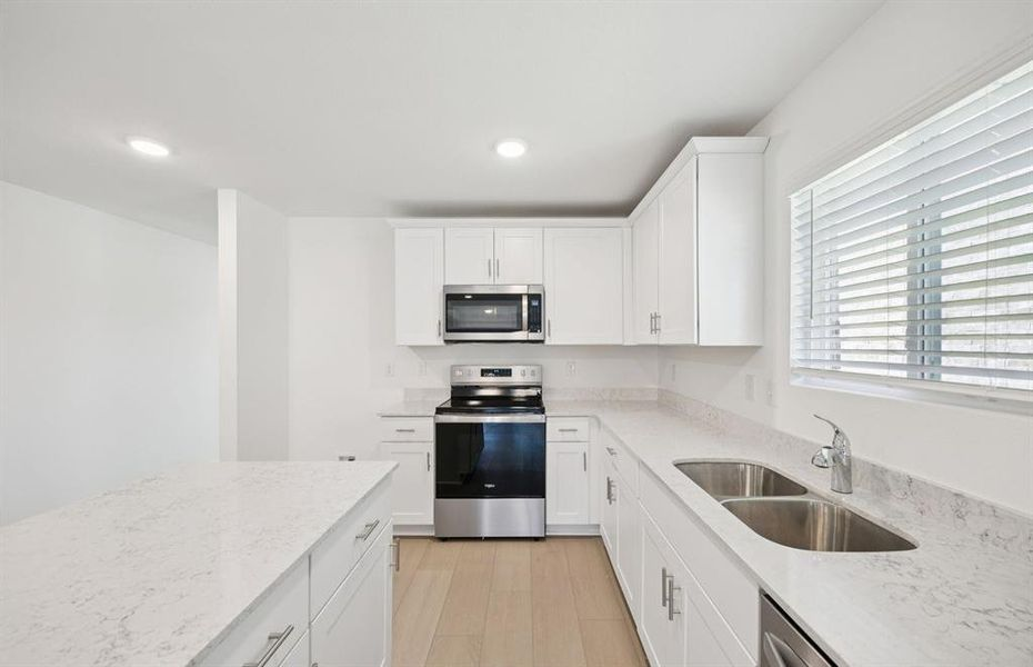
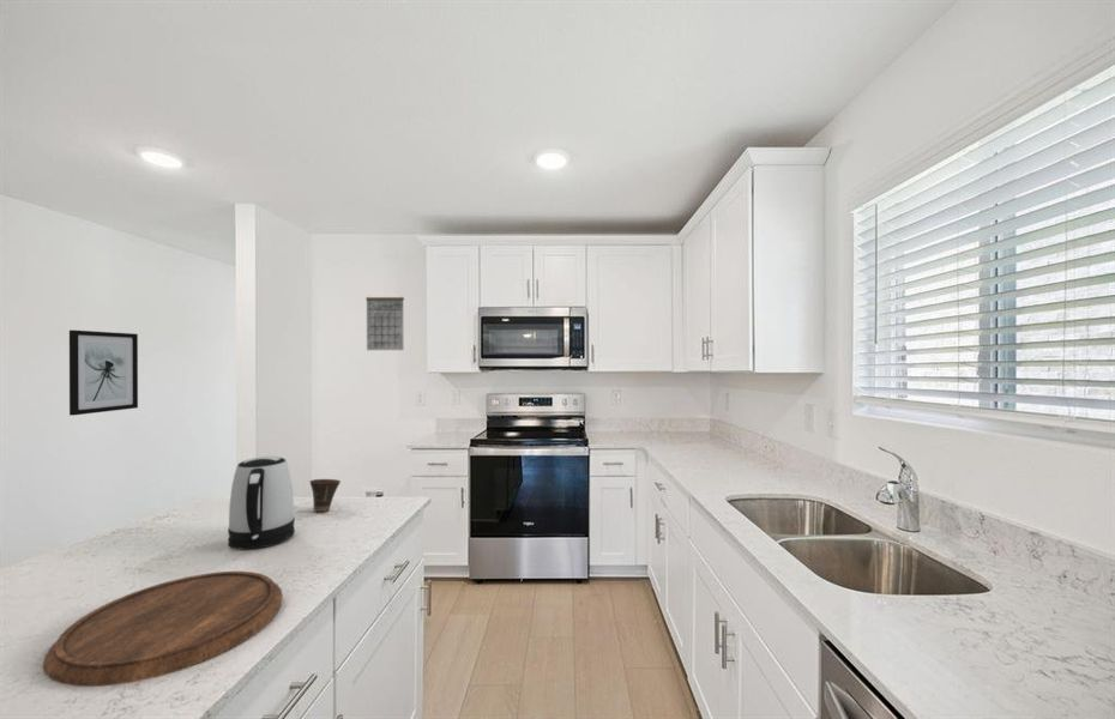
+ cutting board (177, 616)
+ calendar (385, 316)
+ wall art (106, 371)
+ cup (325, 494)
+ kettle (260, 500)
